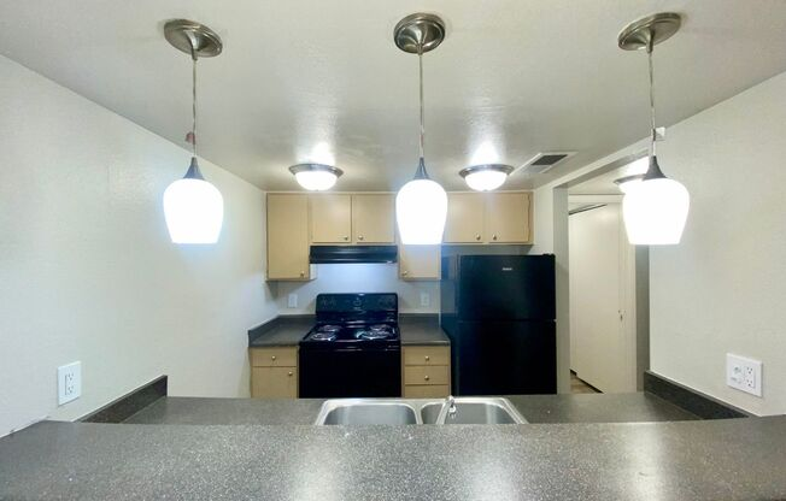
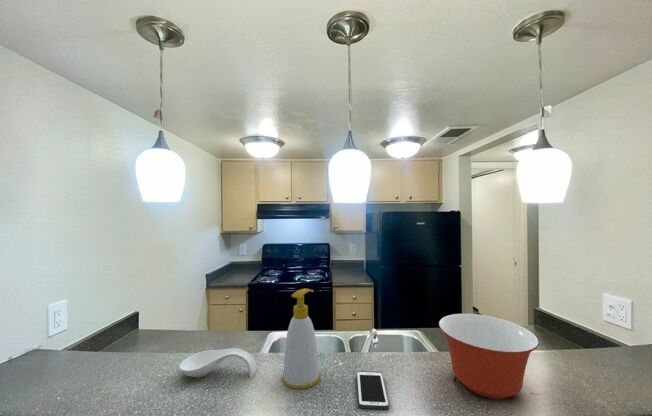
+ cell phone (371, 388)
+ soap bottle (301, 334)
+ spoon rest (218, 361)
+ mixing bowl (485, 357)
